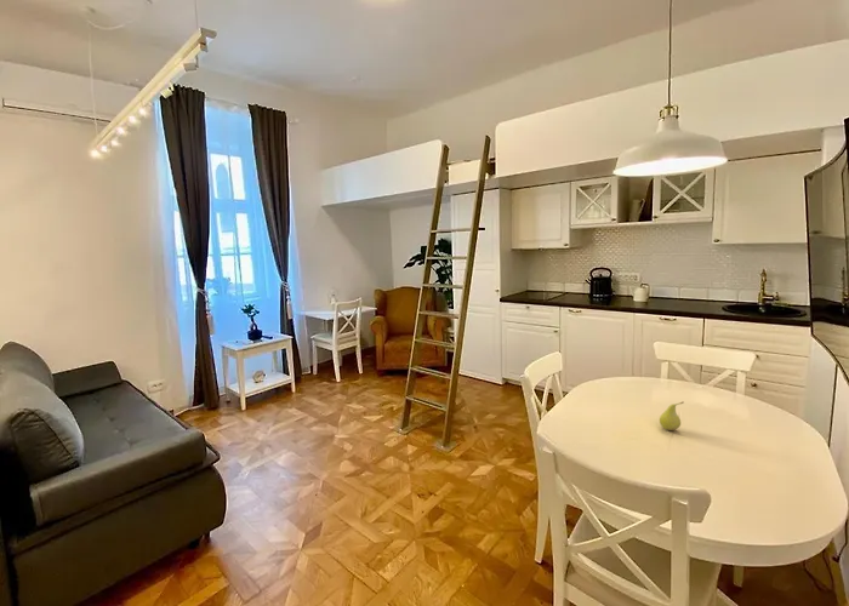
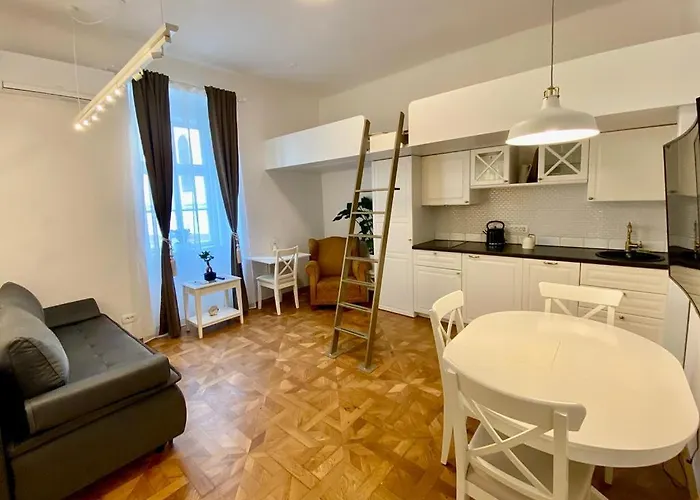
- fruit (671, 415)
